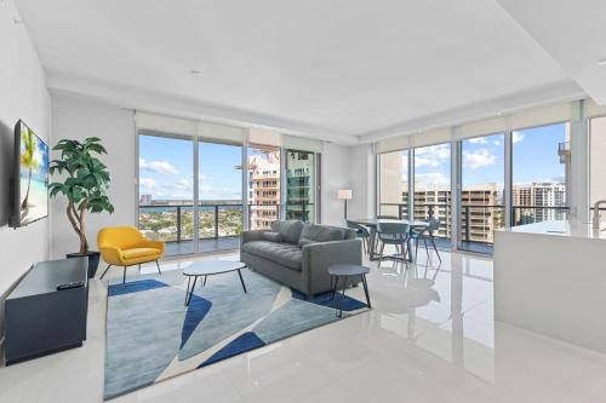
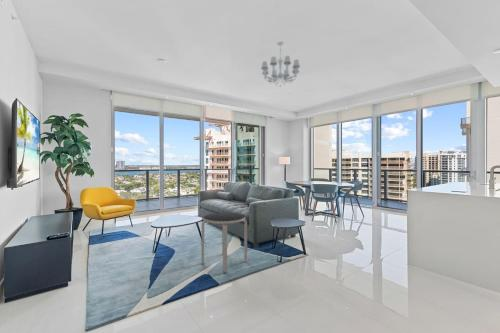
+ chandelier (280, 65)
+ side table (224, 239)
